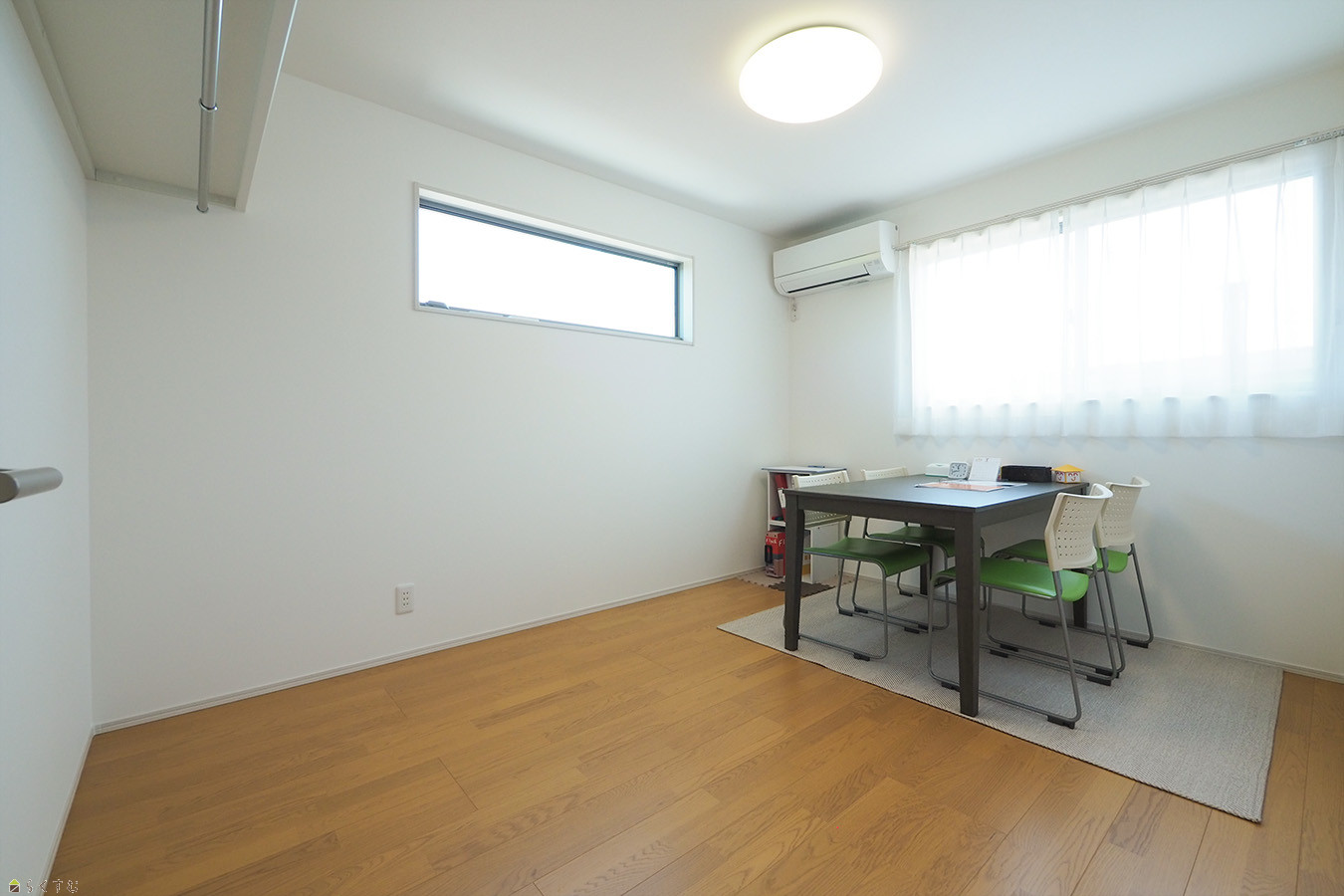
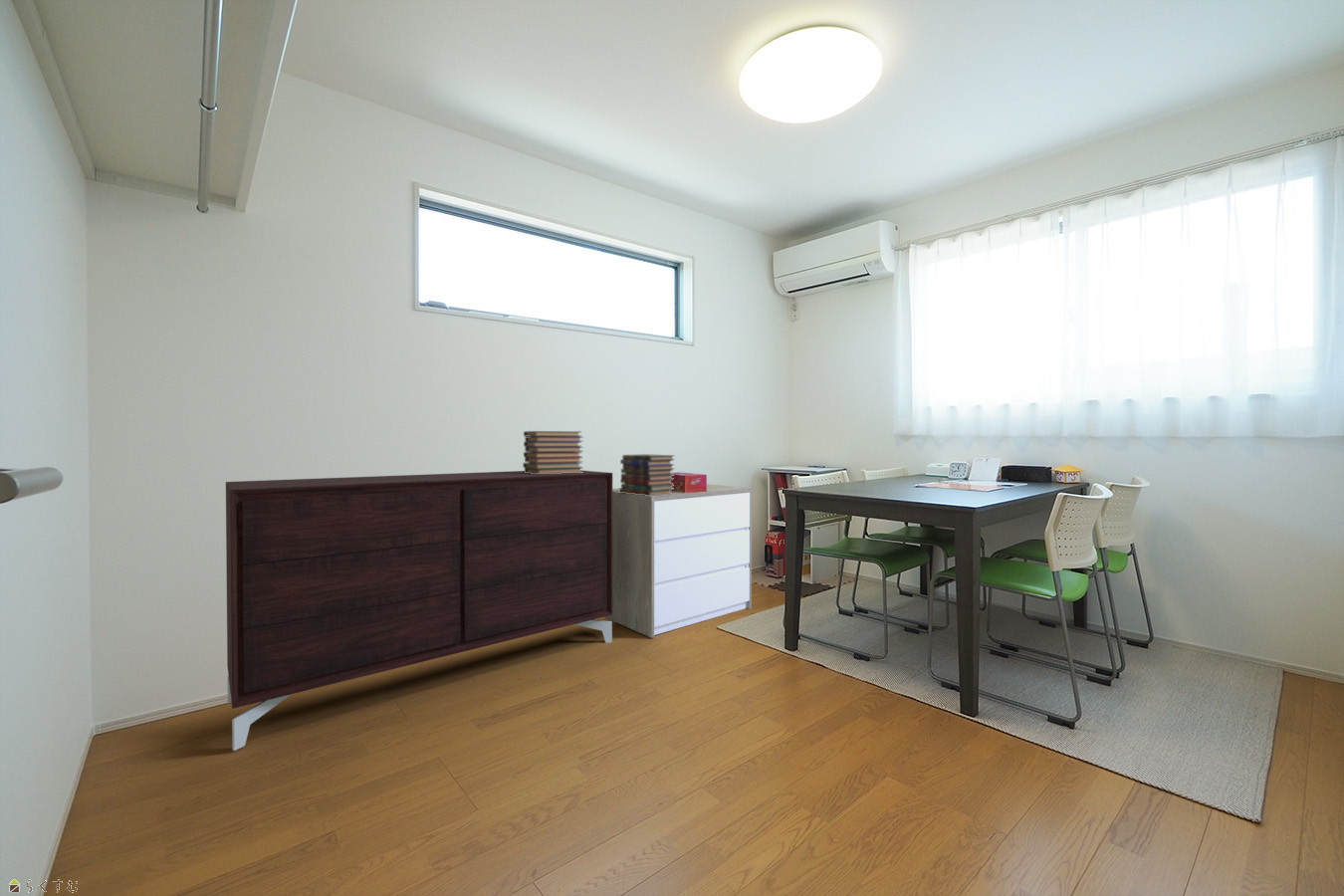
+ sideboard (444, 572)
+ tissue box (682, 481)
+ dresser (676, 550)
+ book stack (553, 451)
+ book stack (647, 473)
